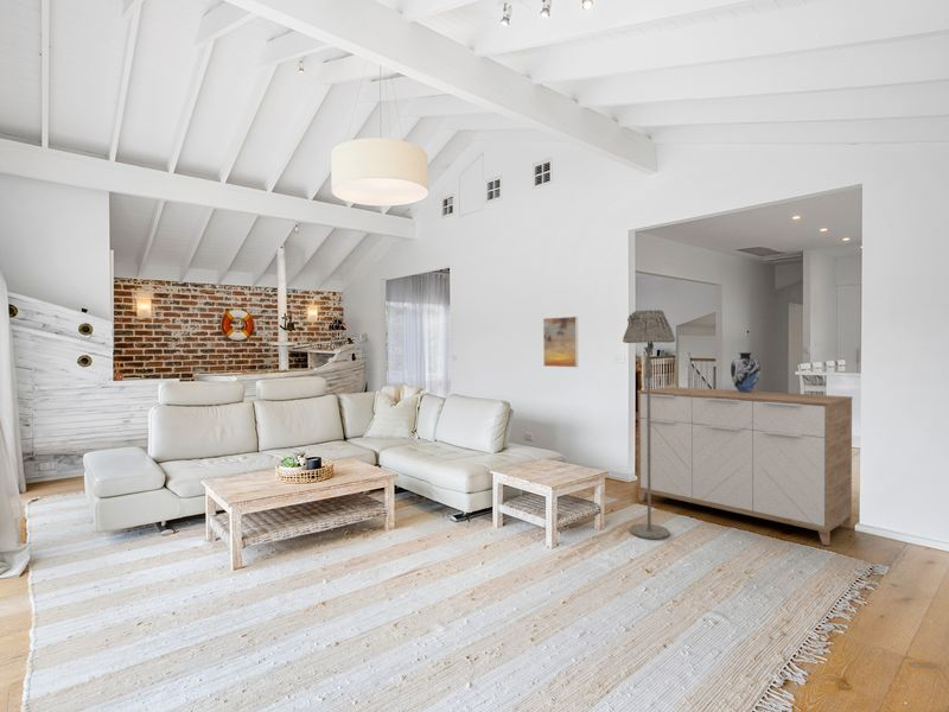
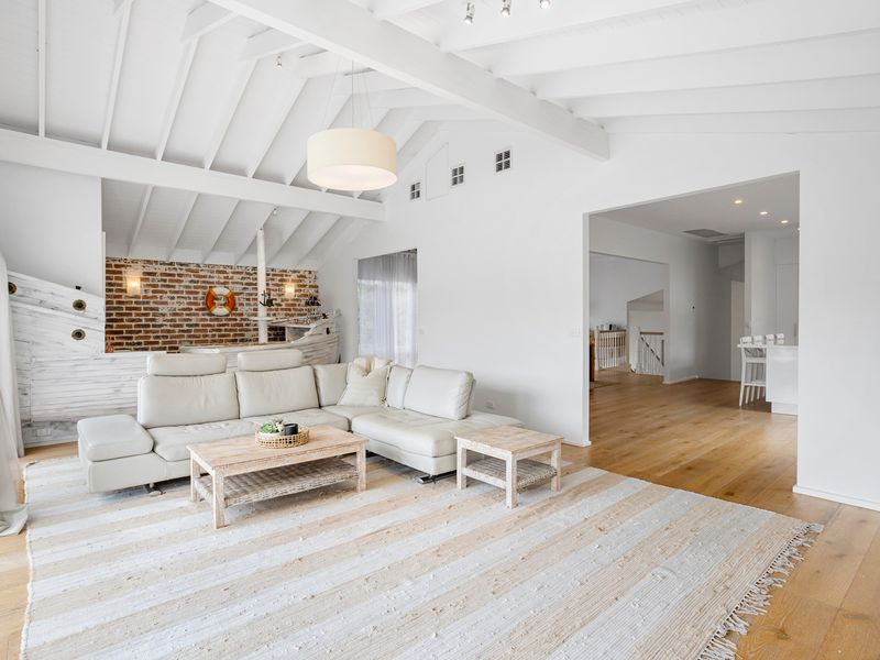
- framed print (560, 342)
- sideboard (735, 453)
- vase (745, 371)
- floor lamp (649, 421)
